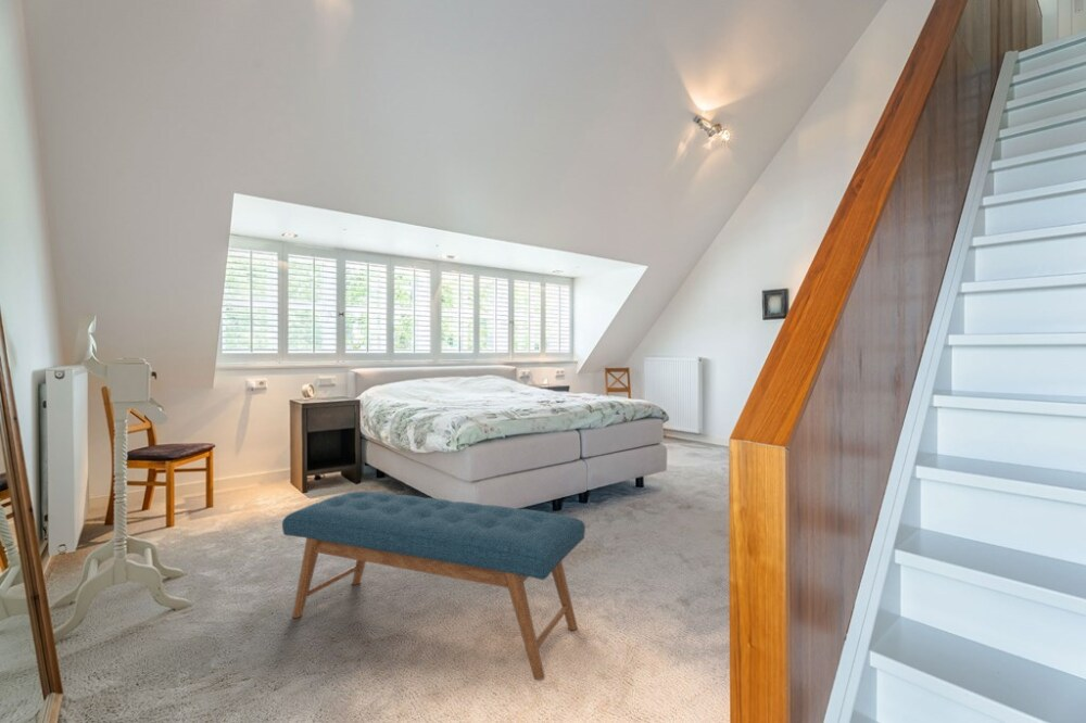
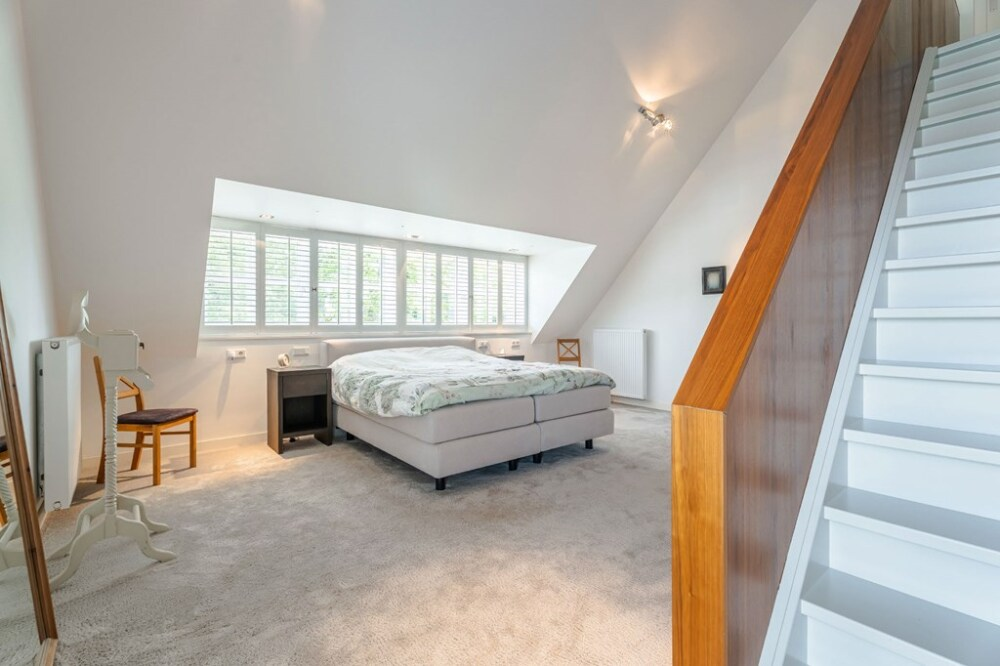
- bench (431, 566)
